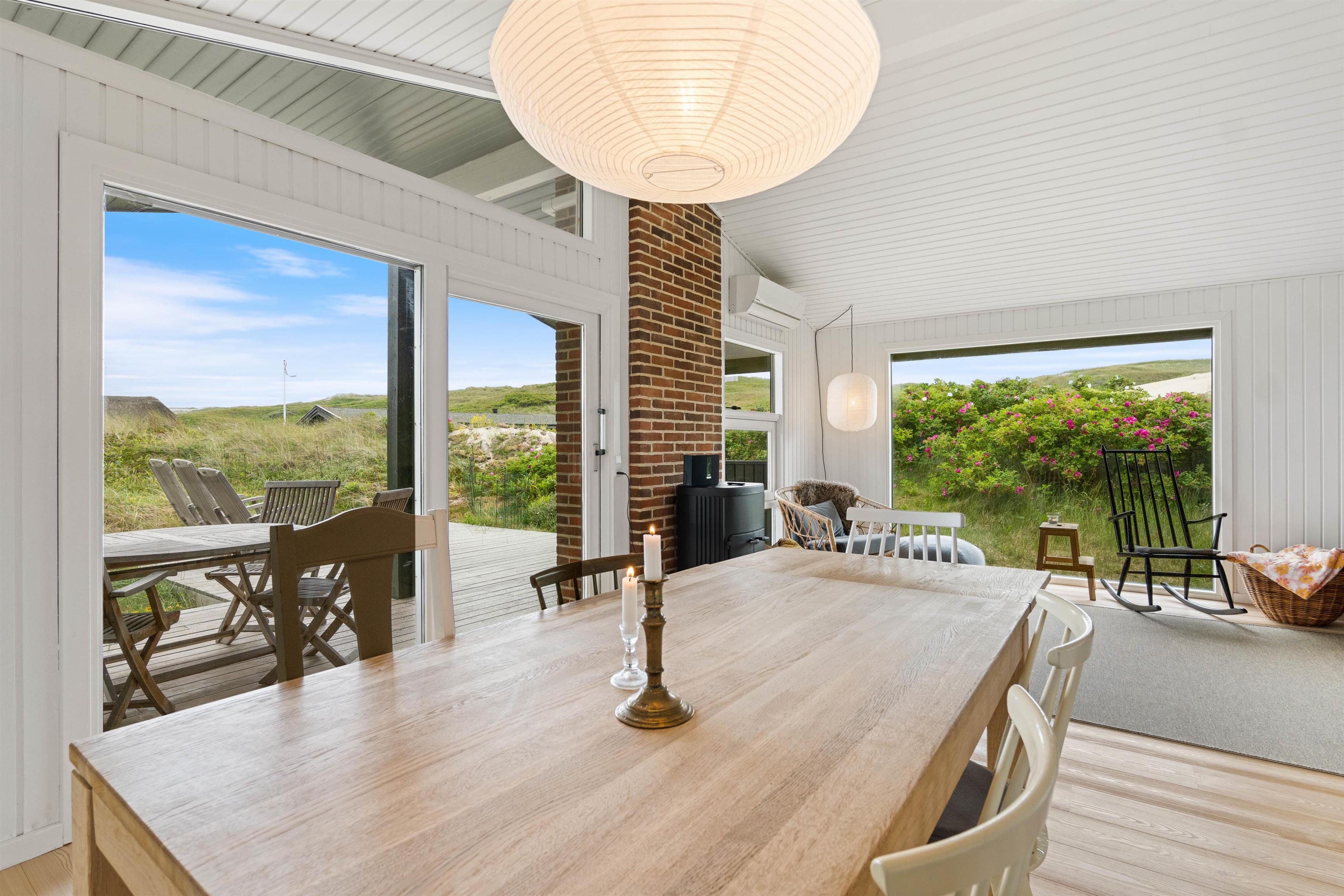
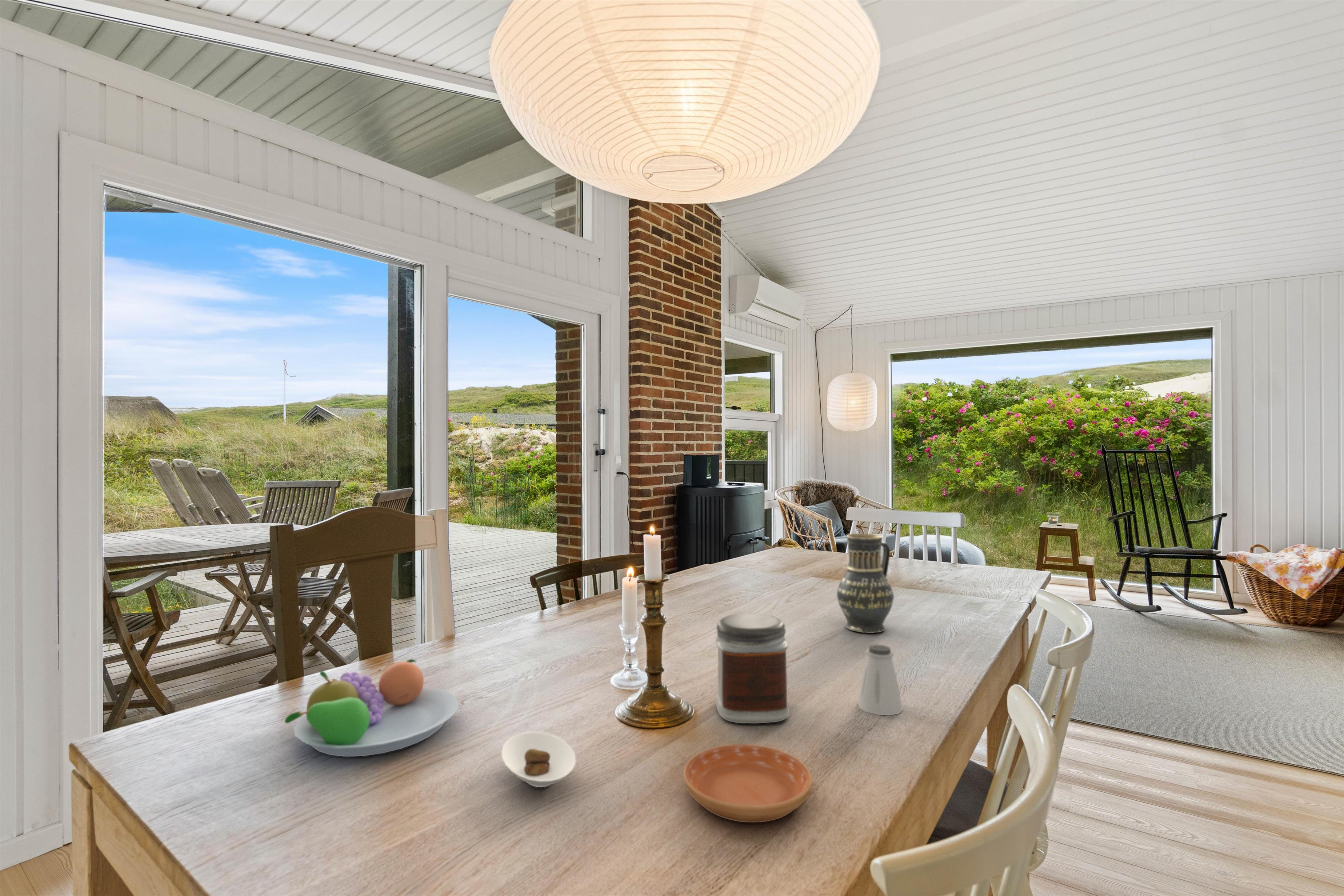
+ saucer (747, 783)
+ fruit bowl (373, 700)
+ jar (751, 665)
+ vase (865, 581)
+ saltshaker (880, 677)
+ saucer (538, 762)
